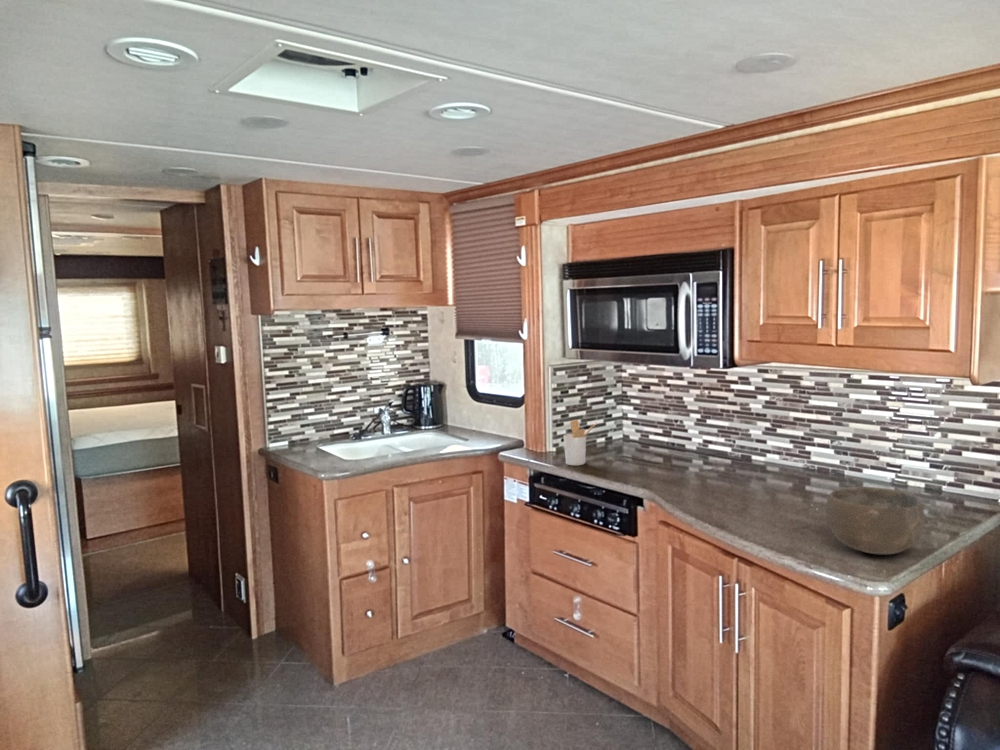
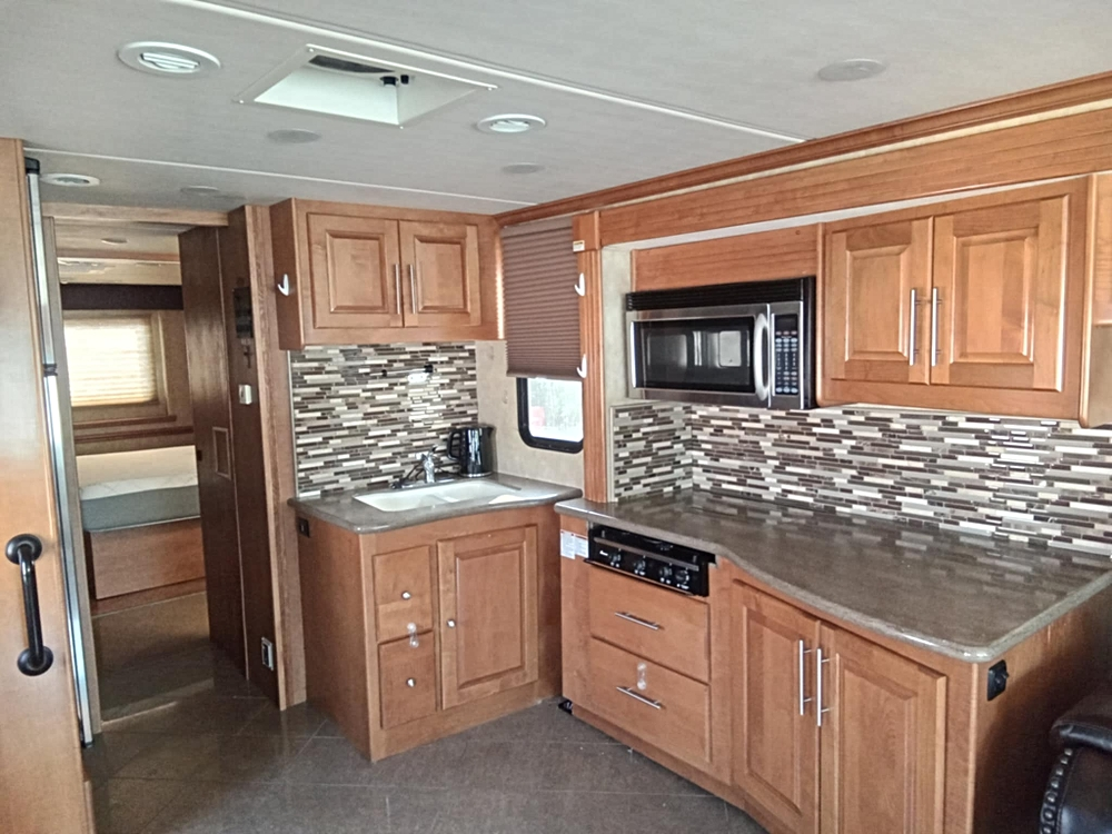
- utensil holder (581, 442)
- bowl (875, 523)
